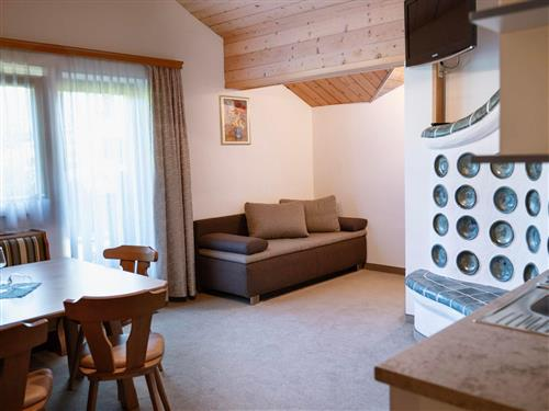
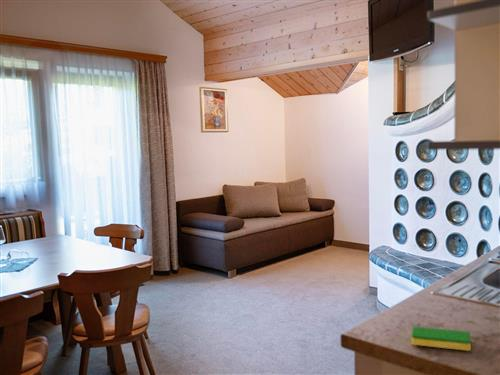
+ dish sponge (440, 338)
